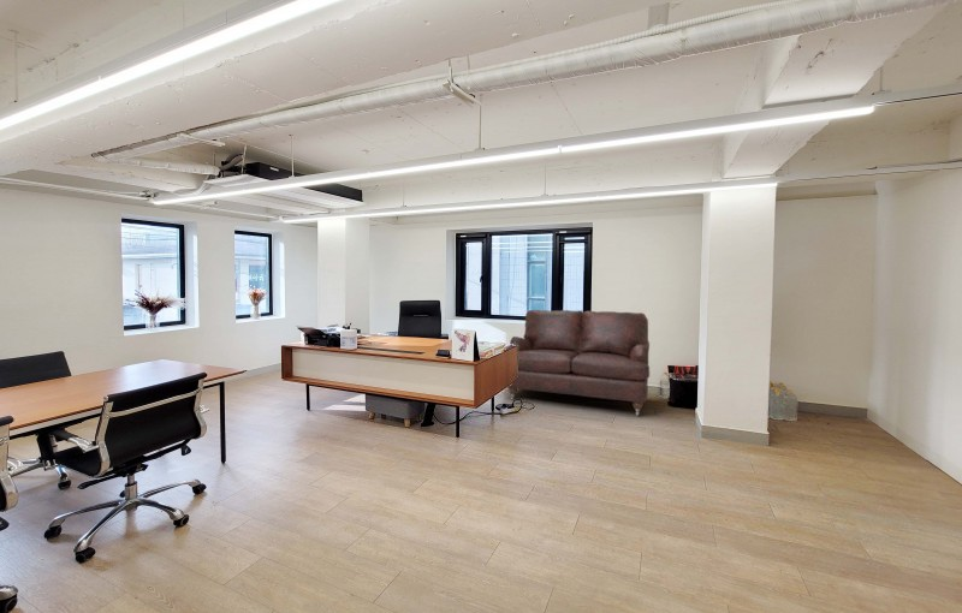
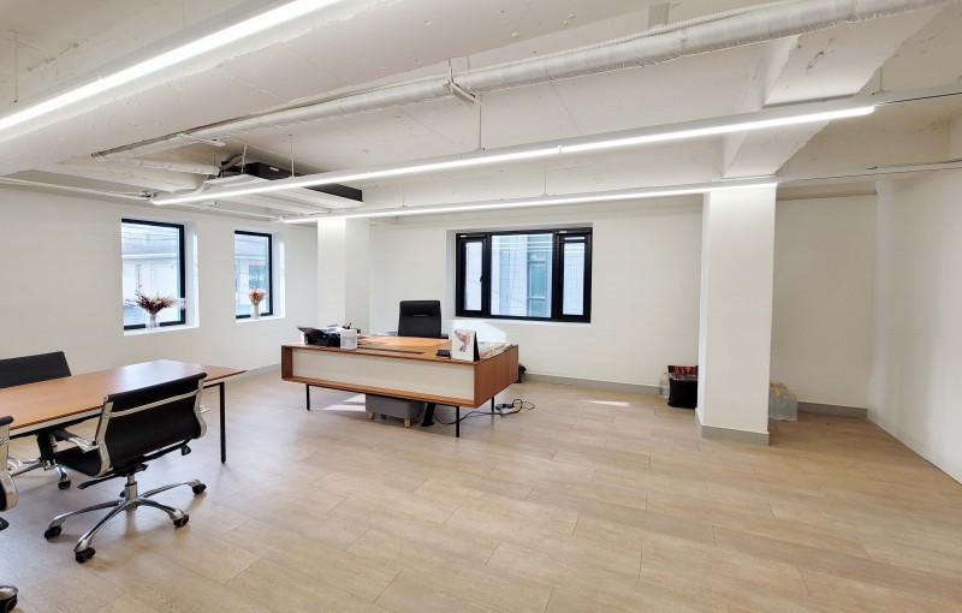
- sofa (580, 353)
